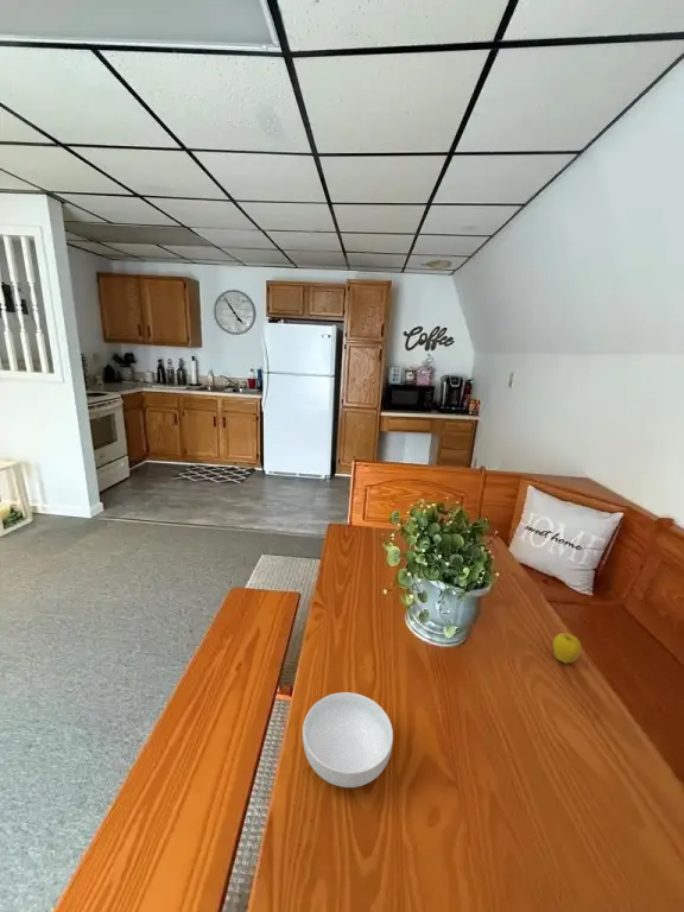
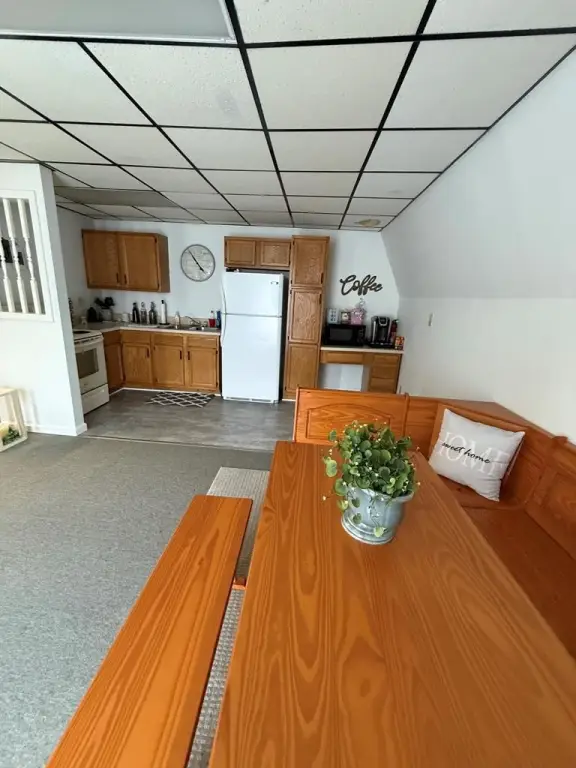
- apple (566, 647)
- cereal bowl (347, 742)
